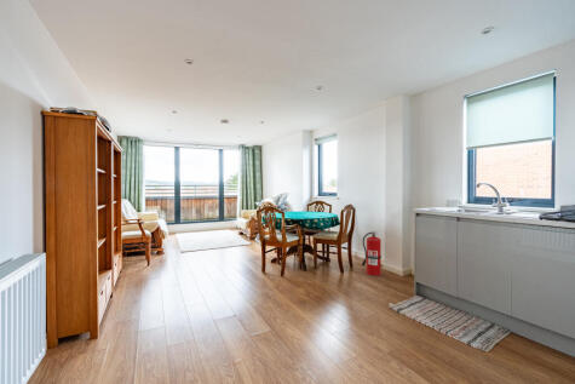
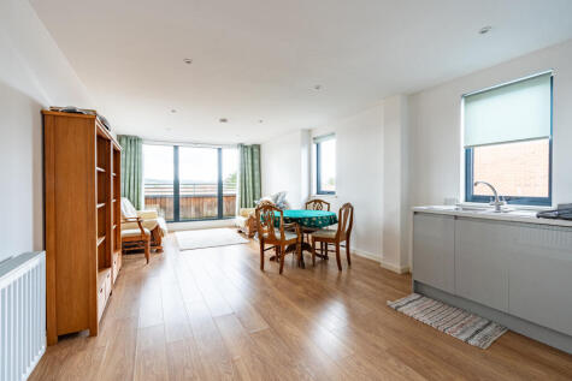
- fire extinguisher (370, 251)
